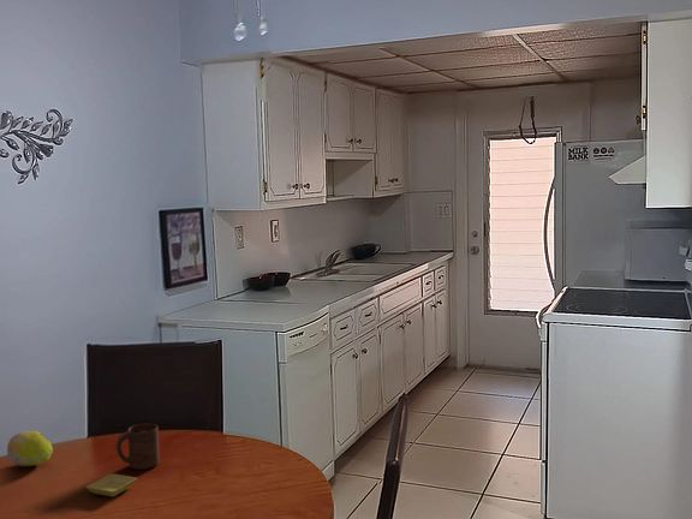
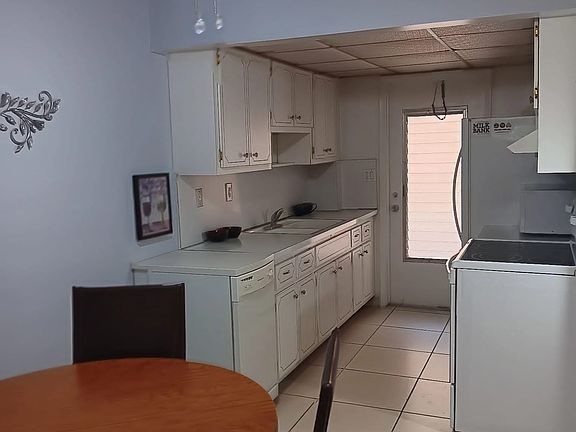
- cup (139, 447)
- saucer (112, 485)
- fruit (30, 448)
